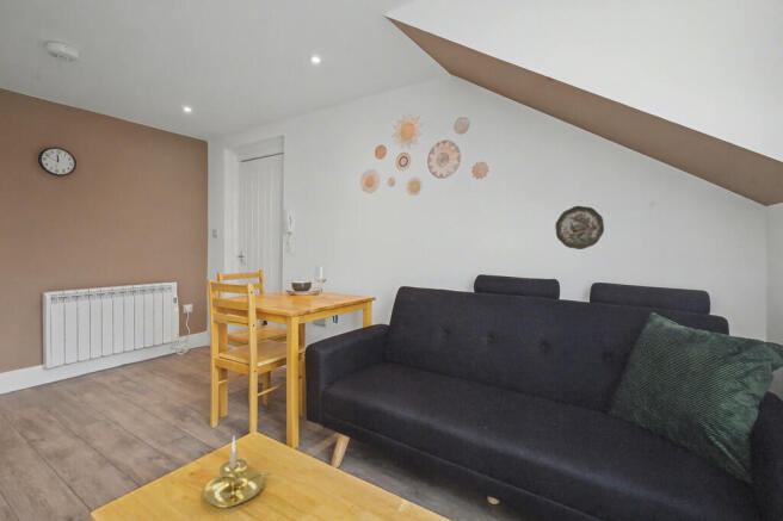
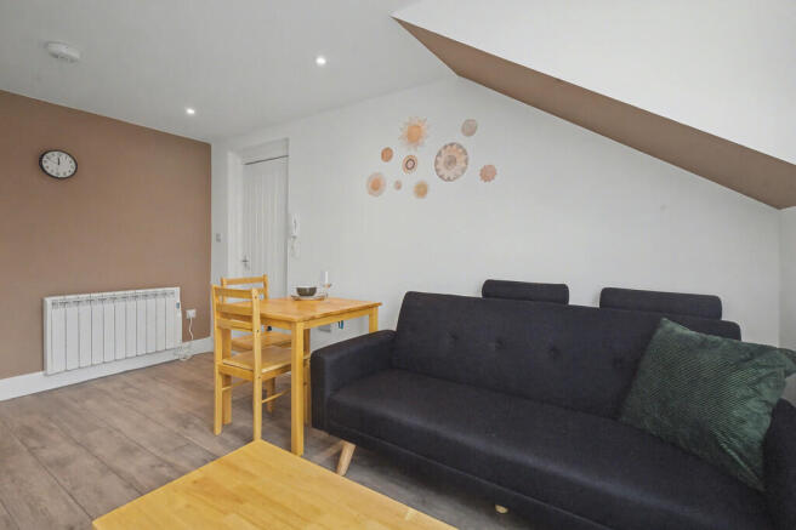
- decorative plate (579, 228)
- candle holder (238, 464)
